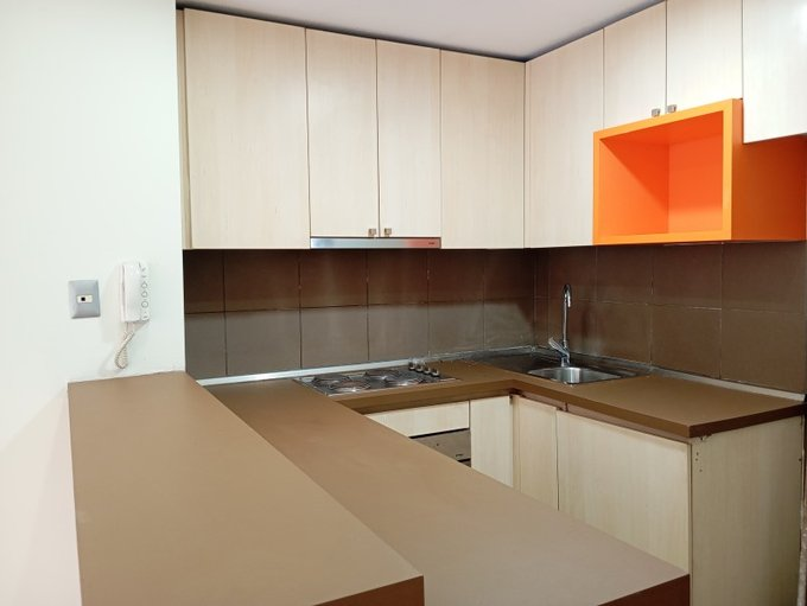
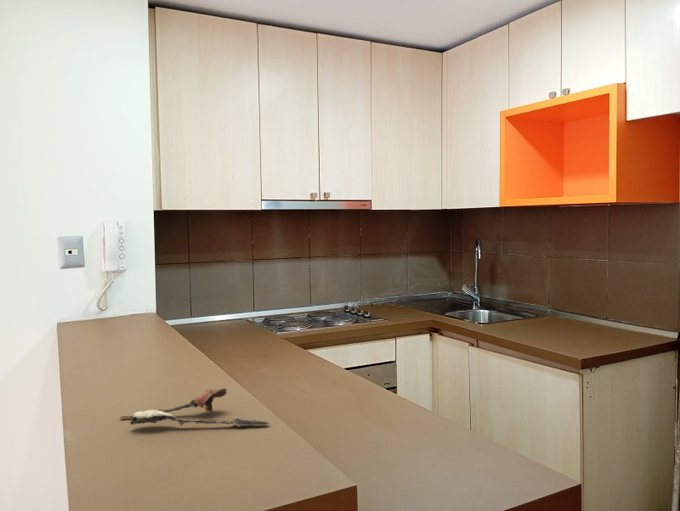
+ spoon (193, 406)
